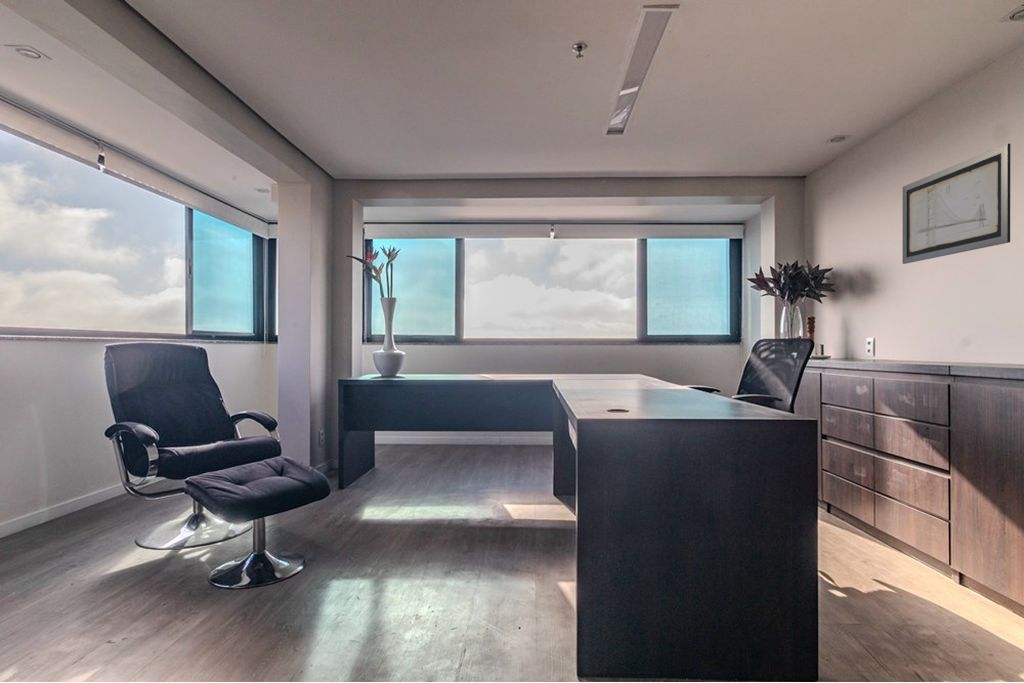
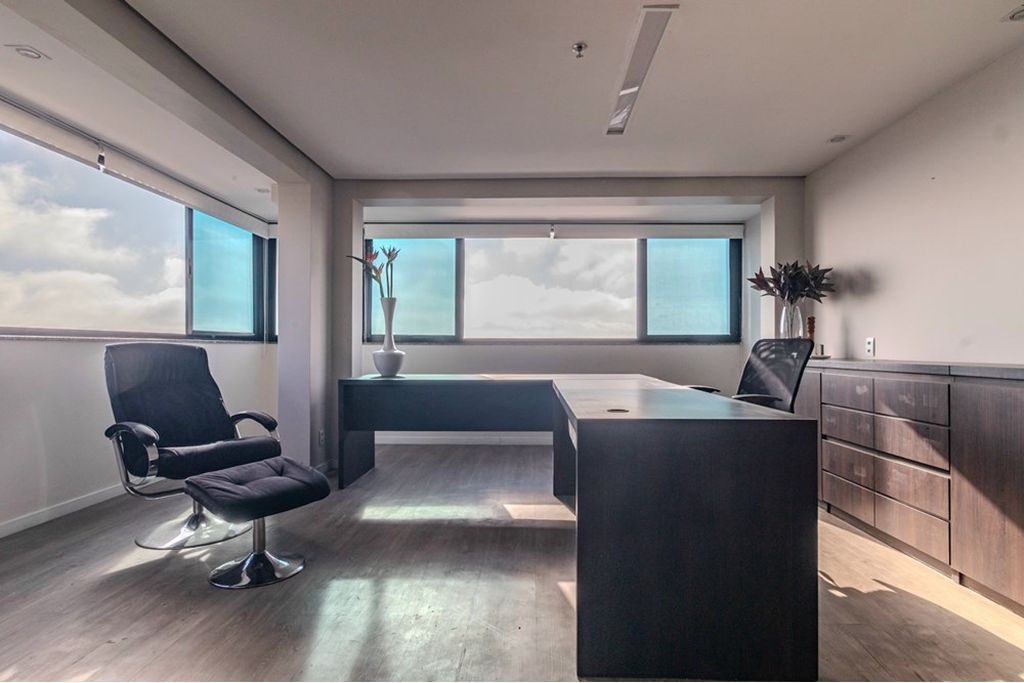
- wall art (949, 211)
